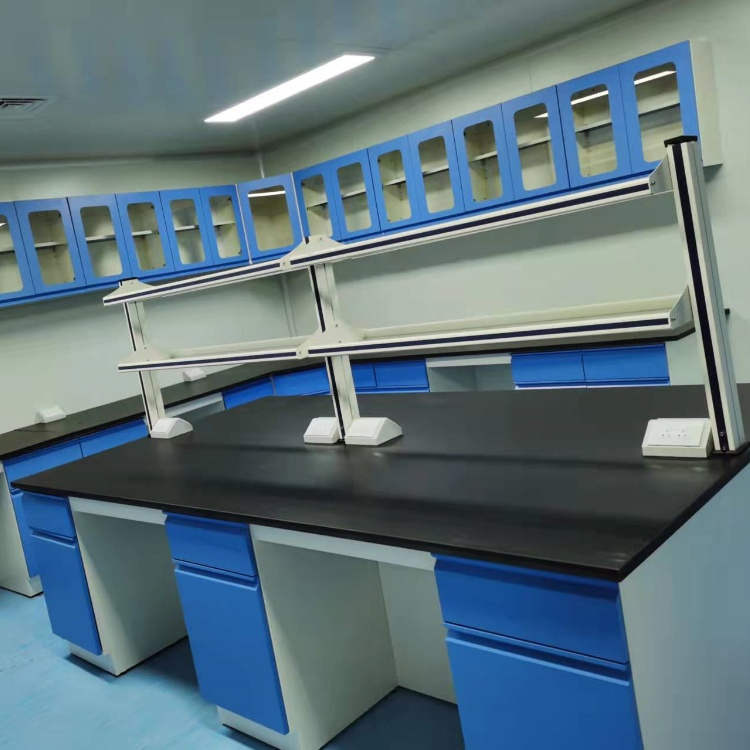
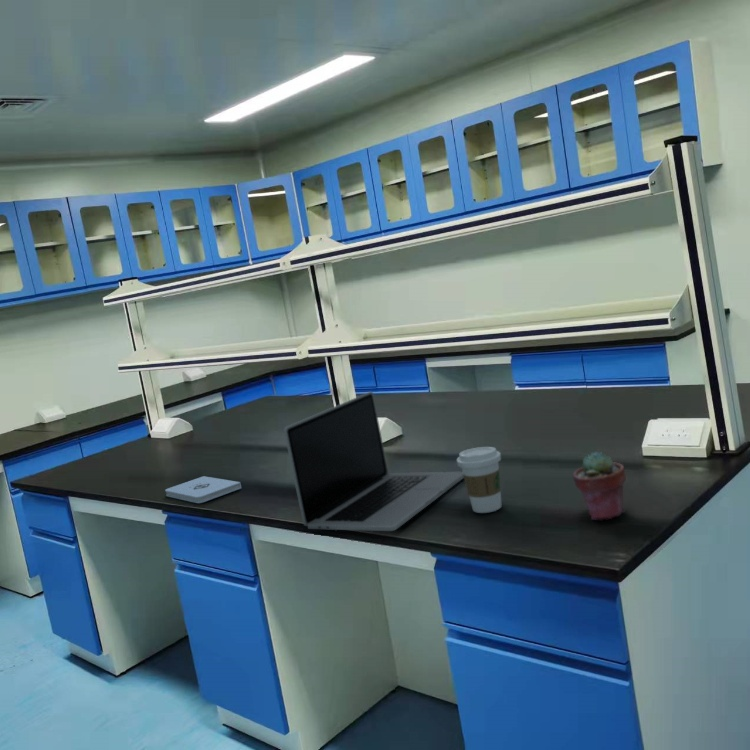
+ potted succulent (600, 482)
+ coffee cup (482, 479)
+ laptop (381, 454)
+ notepad (201, 489)
